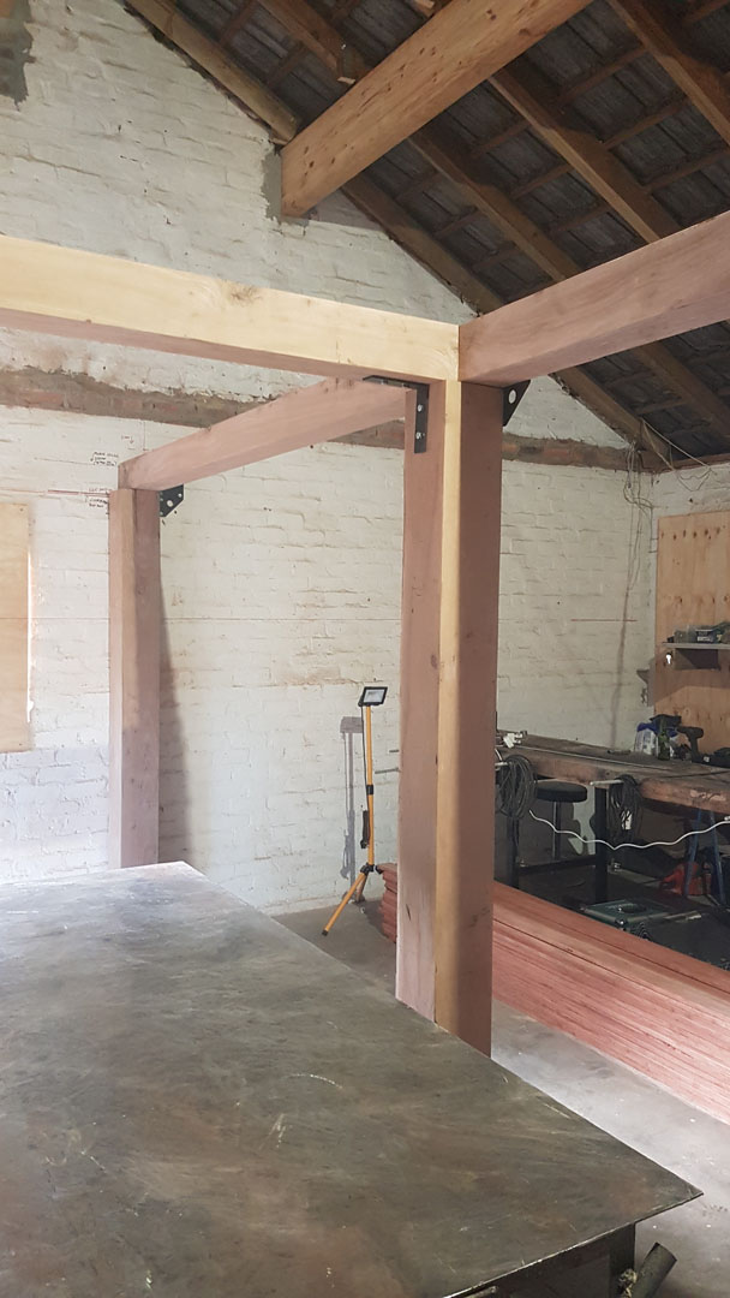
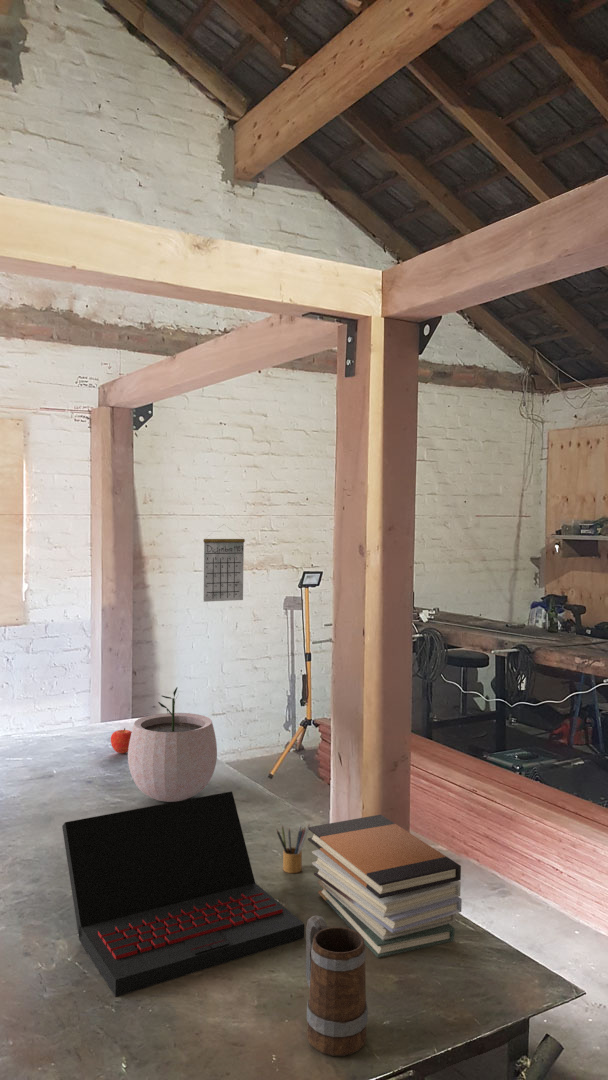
+ book stack (382, 881)
+ laptop (180, 877)
+ pencil box (291, 847)
+ plant pot (173, 743)
+ calendar (224, 562)
+ mug (331, 980)
+ fruit (122, 740)
